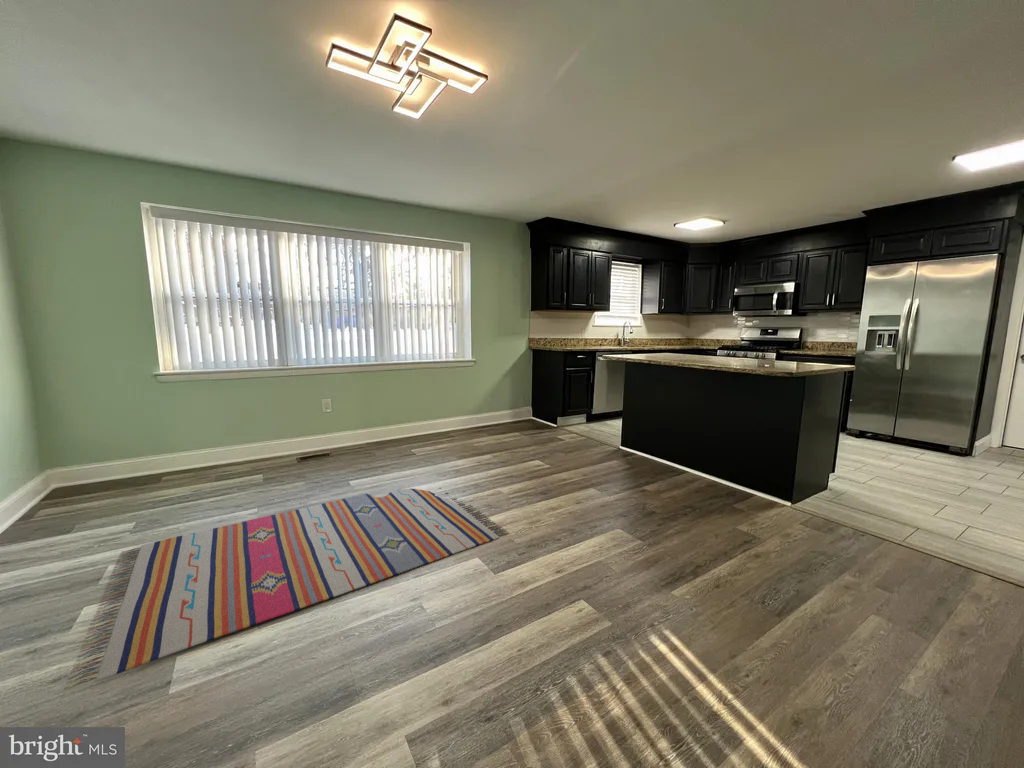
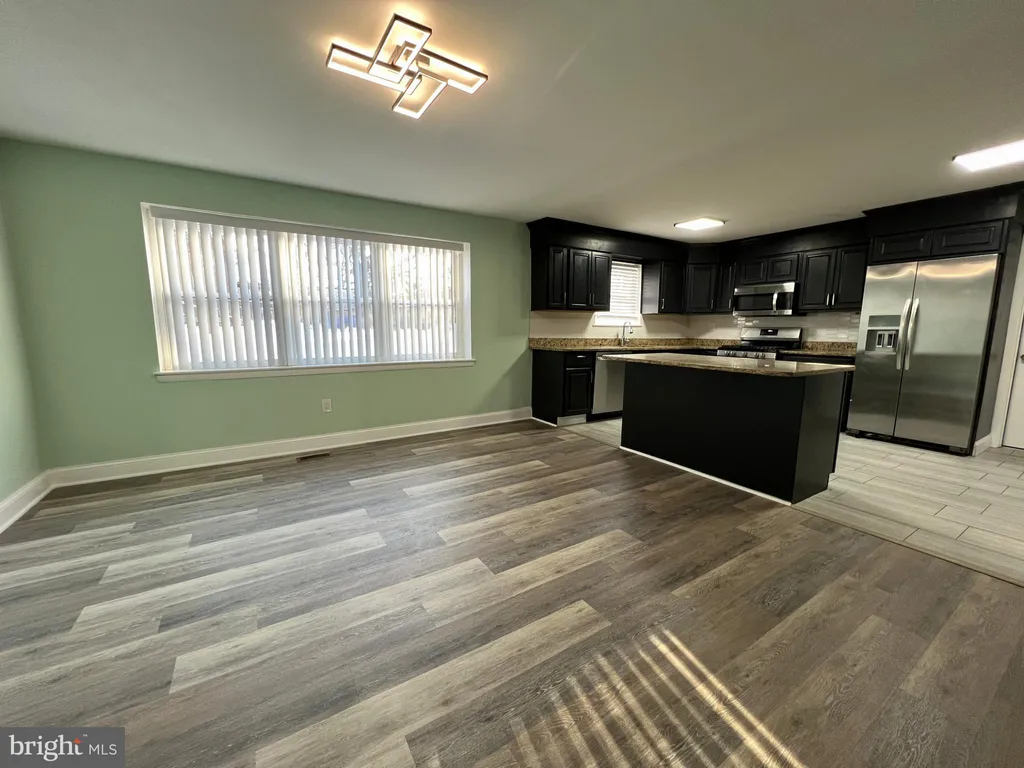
- rug (324, 541)
